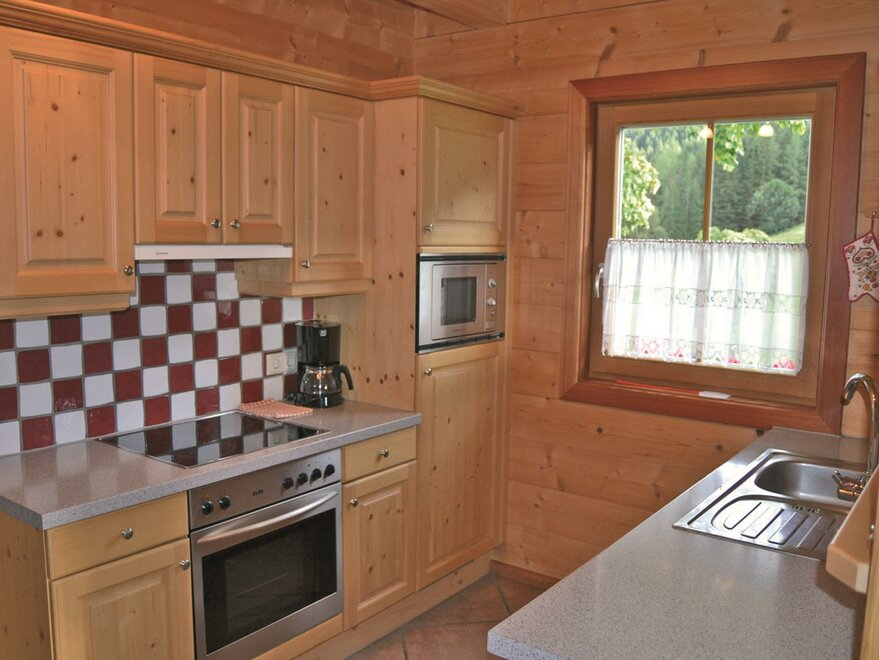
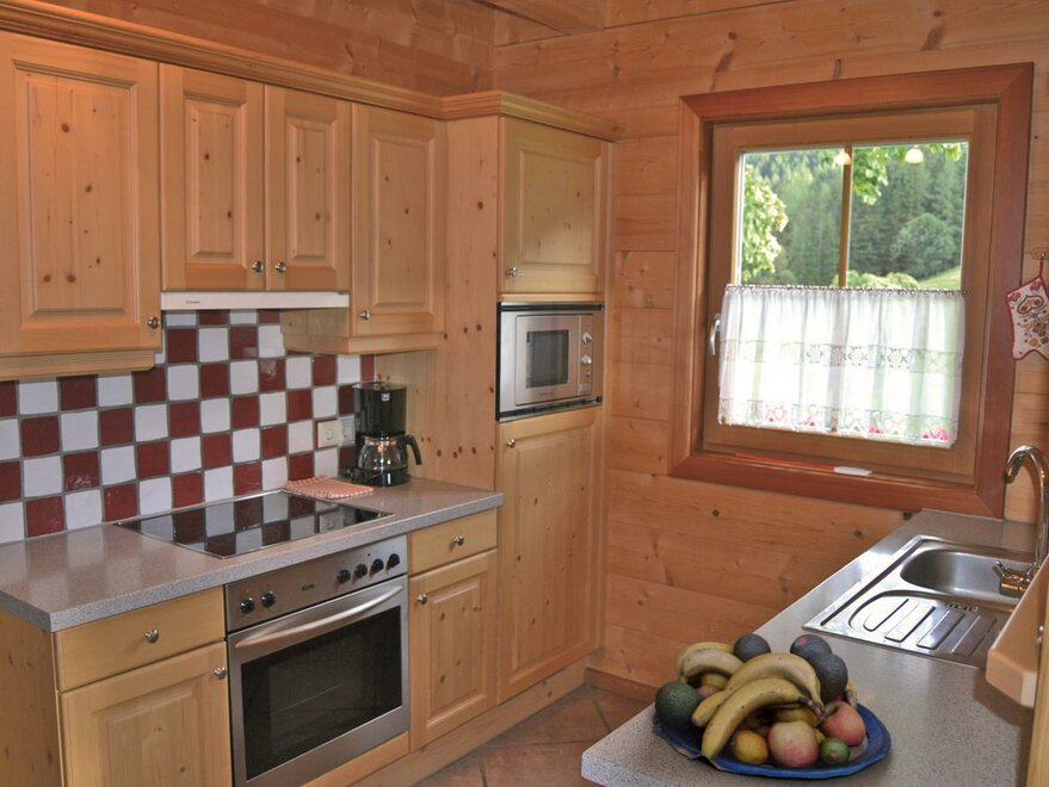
+ fruit bowl (771, 686)
